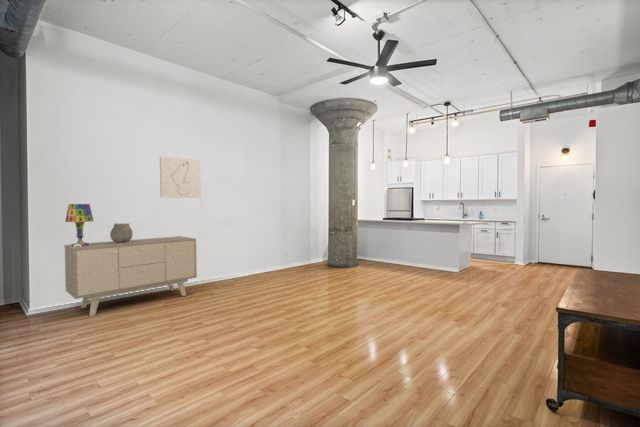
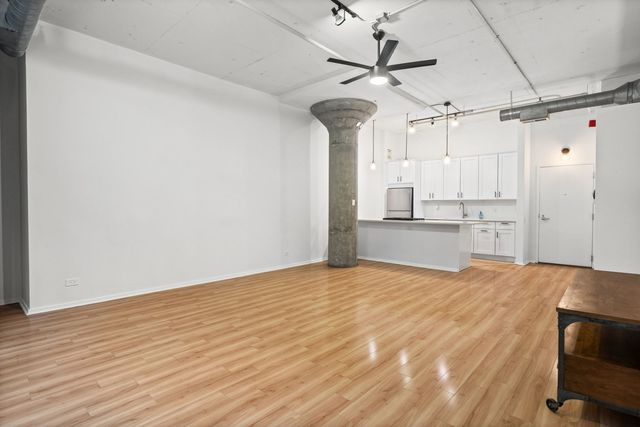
- ceramic pot (121, 232)
- sideboard (136, 271)
- wall art (181, 178)
- table lamp (79, 224)
